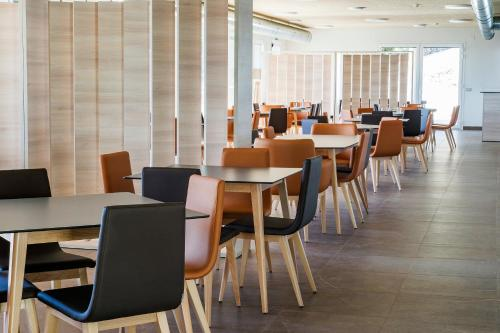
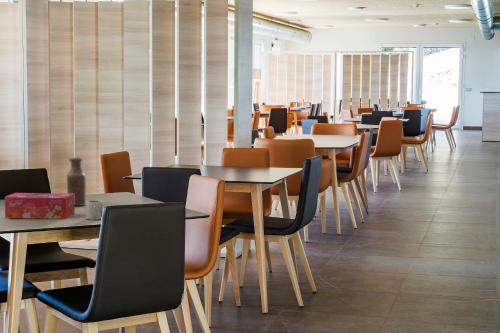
+ tissue box (40, 205)
+ bottle (76, 181)
+ cup (94, 210)
